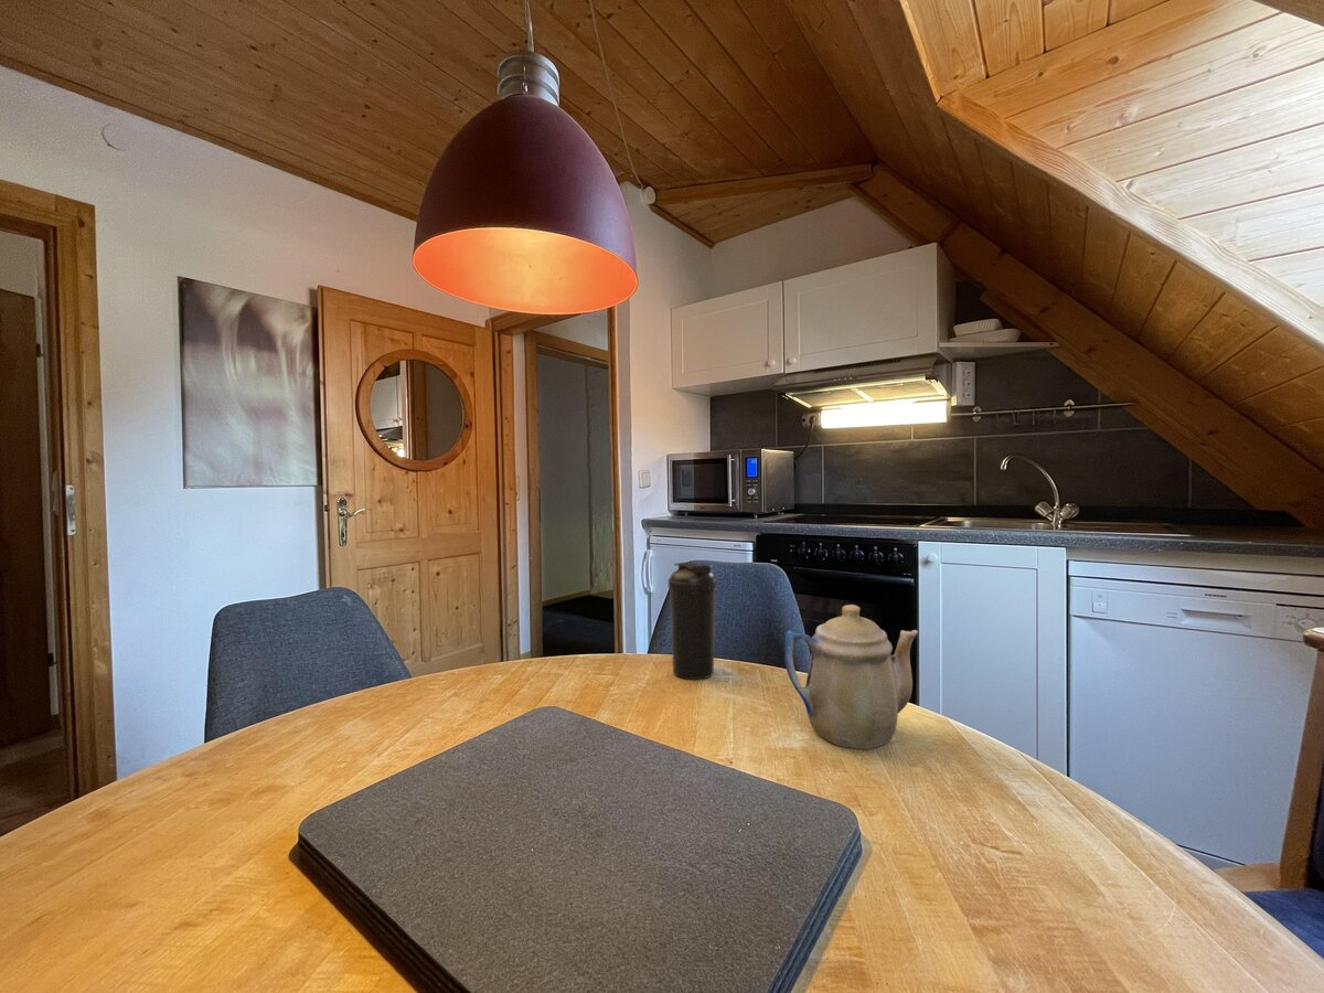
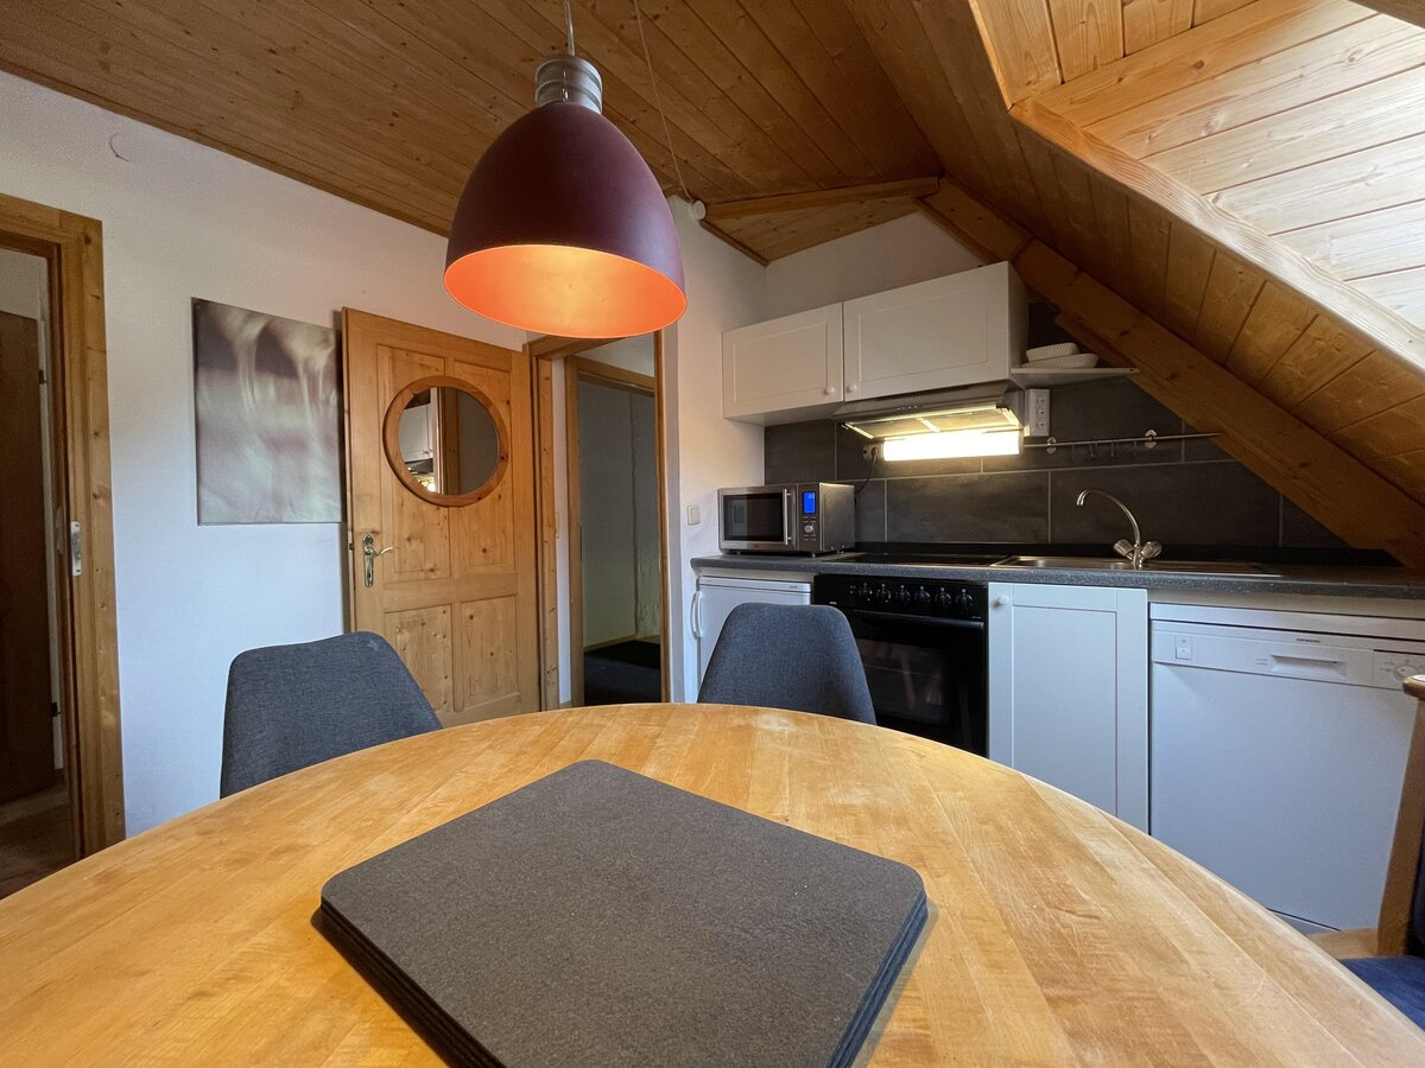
- teapot (851, 669)
- water bottle (692, 618)
